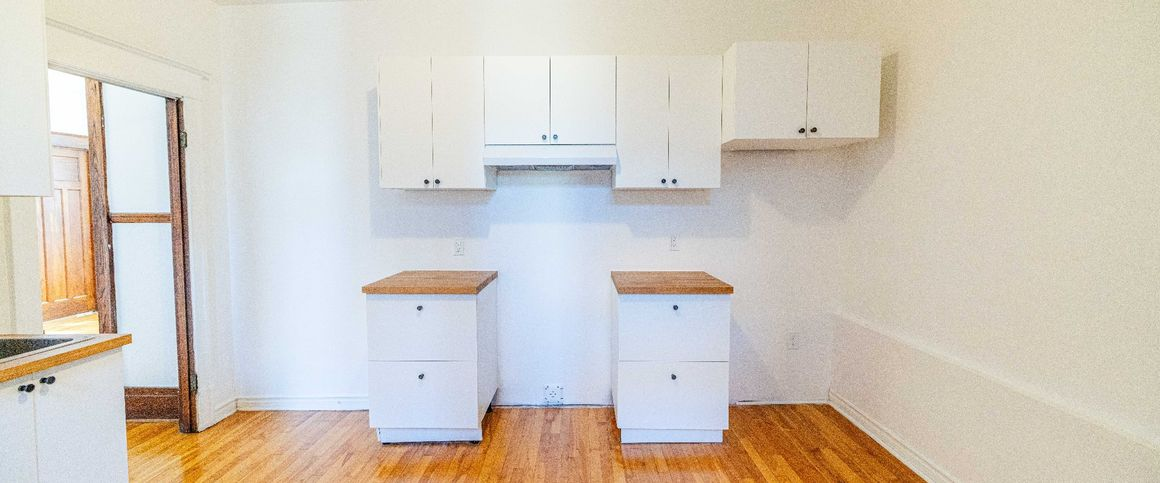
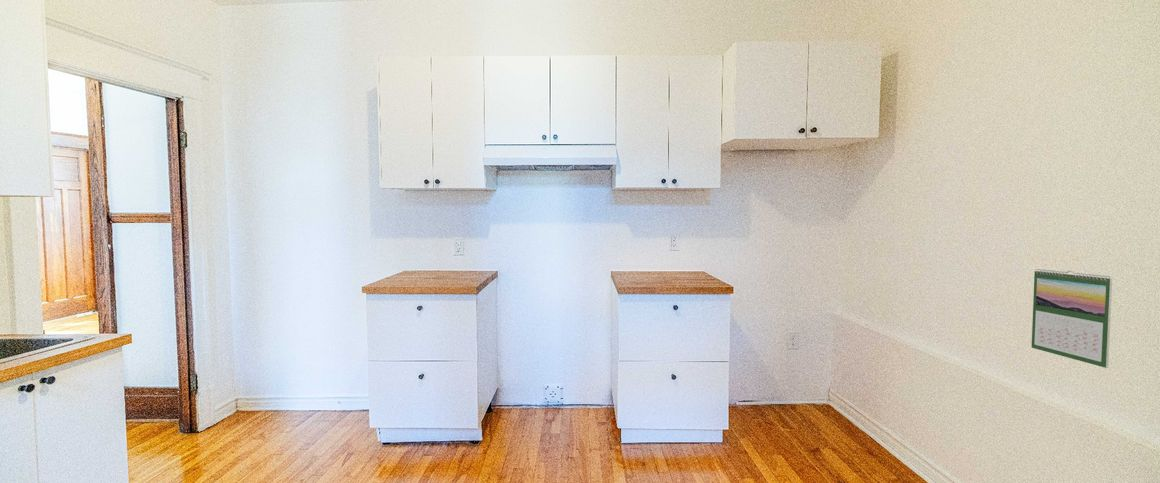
+ calendar (1068, 313)
